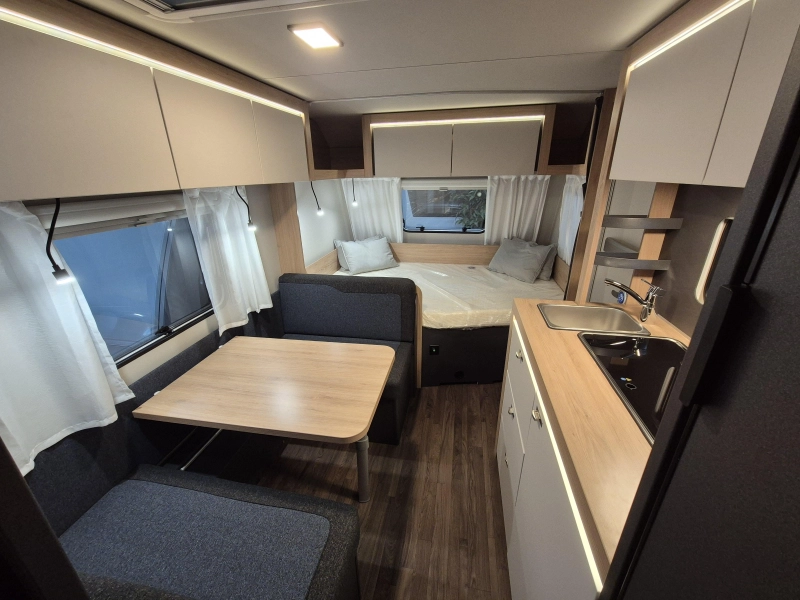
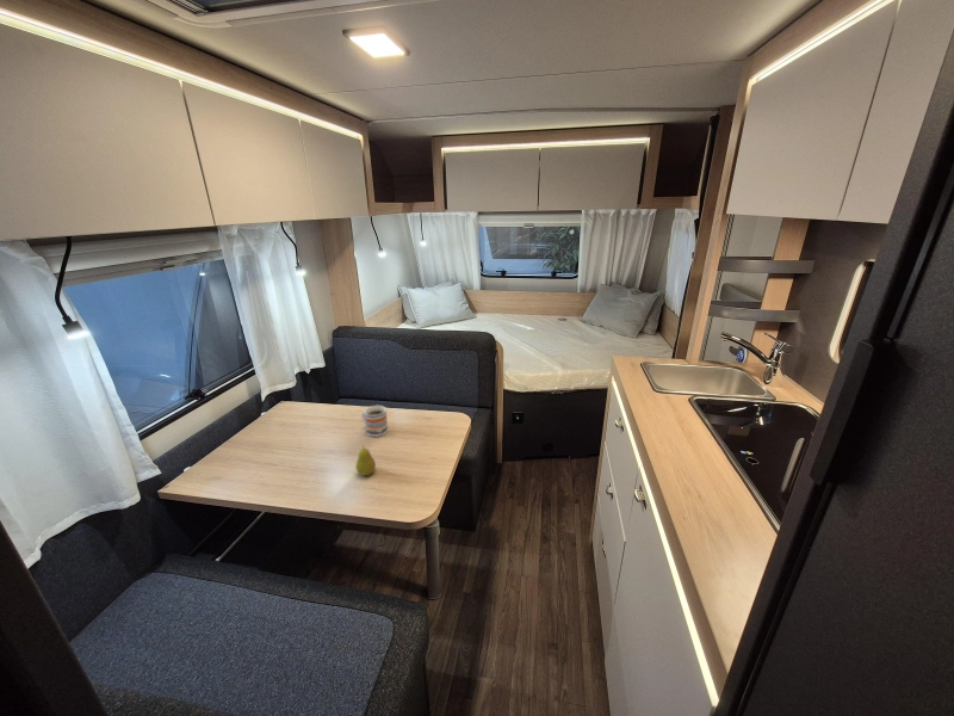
+ mug (374, 420)
+ fruit (365, 458)
